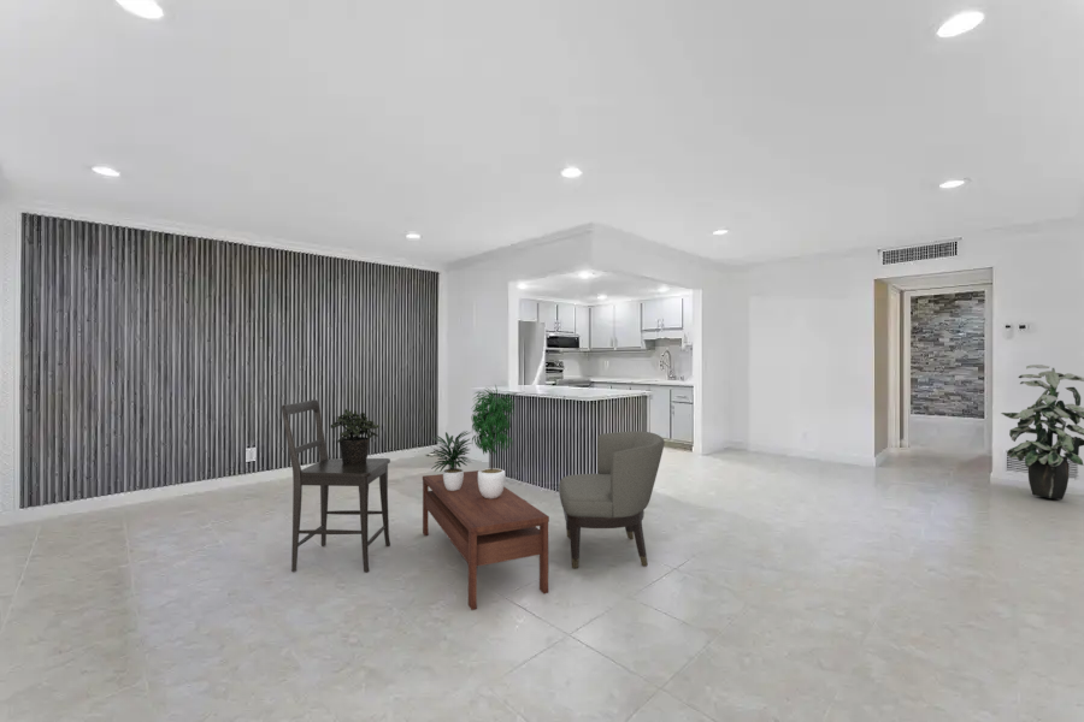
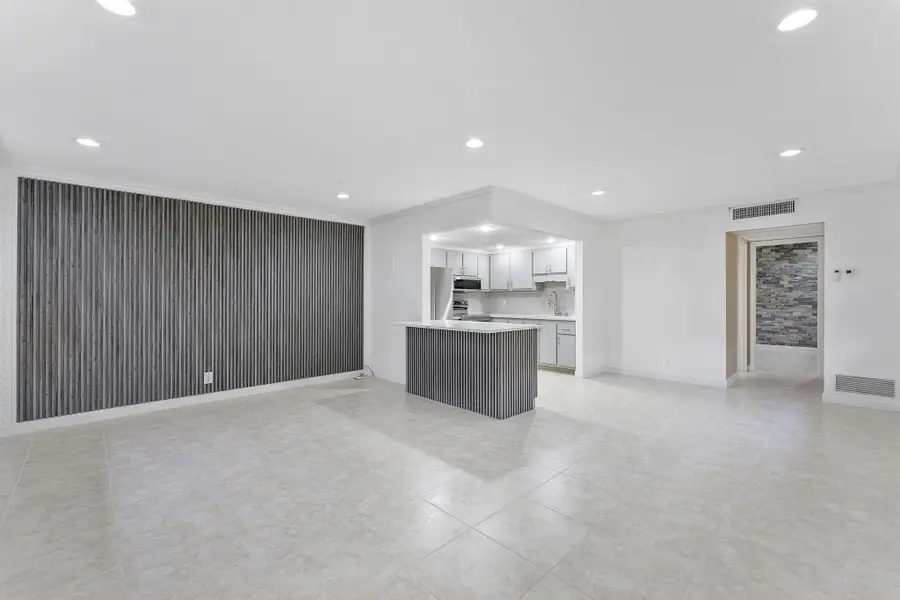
- chair (609, 493)
- coffee table (476, 526)
- potted plant (473, 437)
- potted plant (352, 434)
- indoor plant (1045, 430)
- chair (337, 479)
